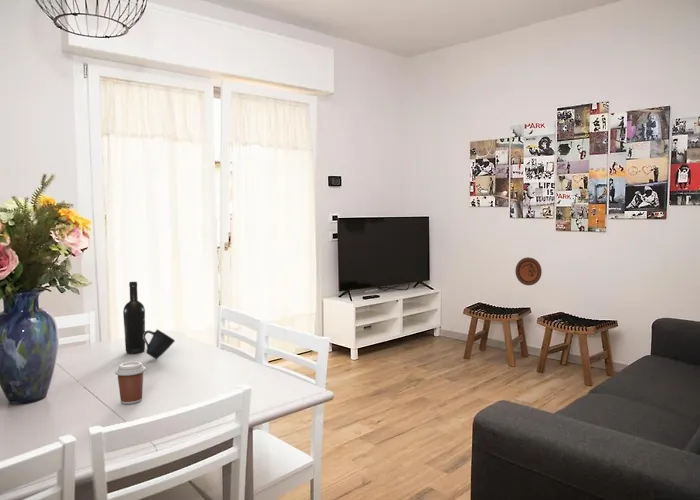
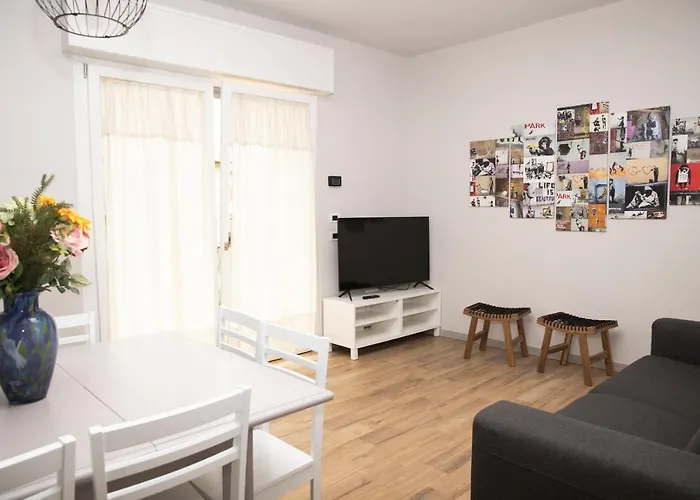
- coffee cup (130, 382)
- mug (159, 343)
- decorative plate (528, 271)
- wine bottle (134, 316)
